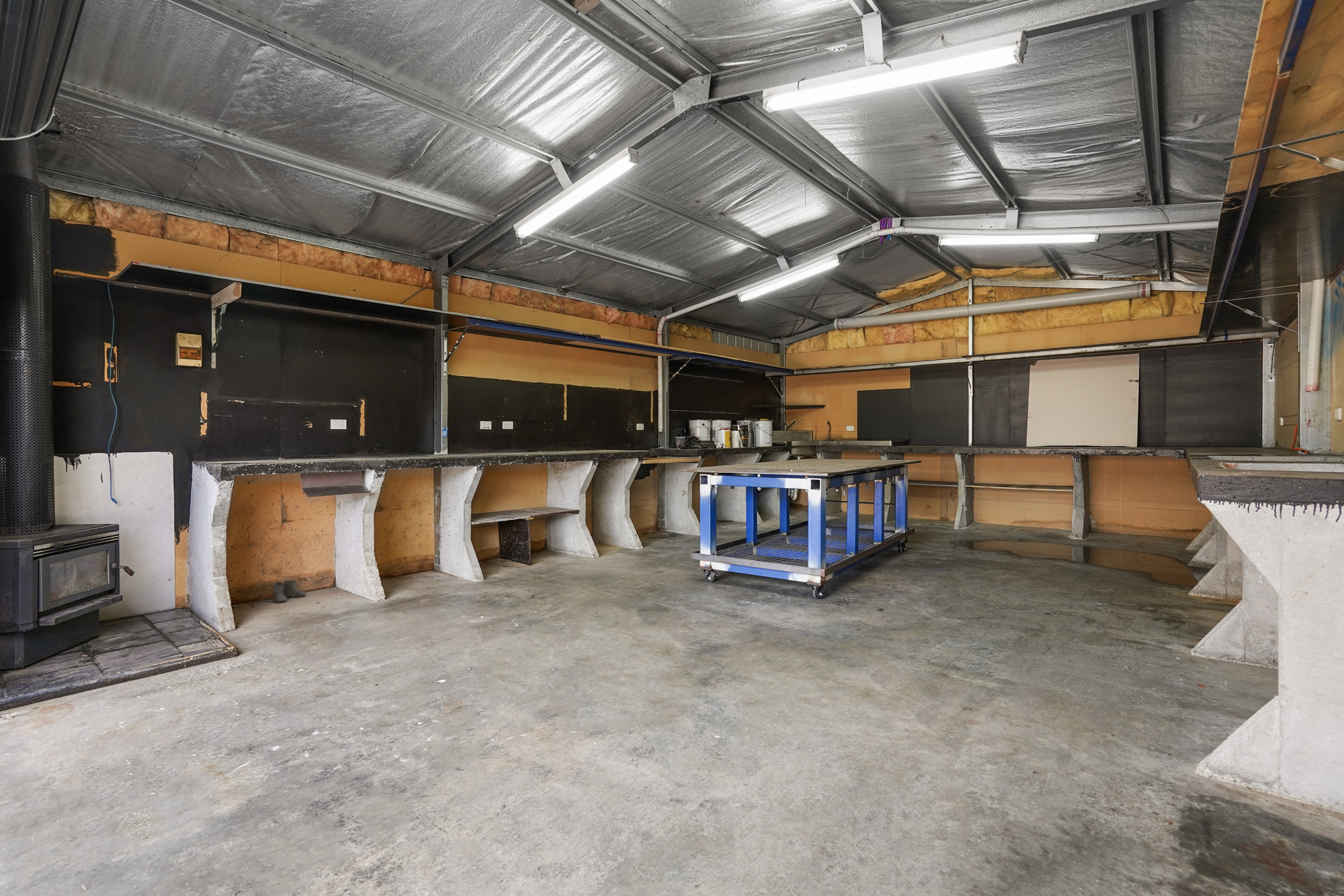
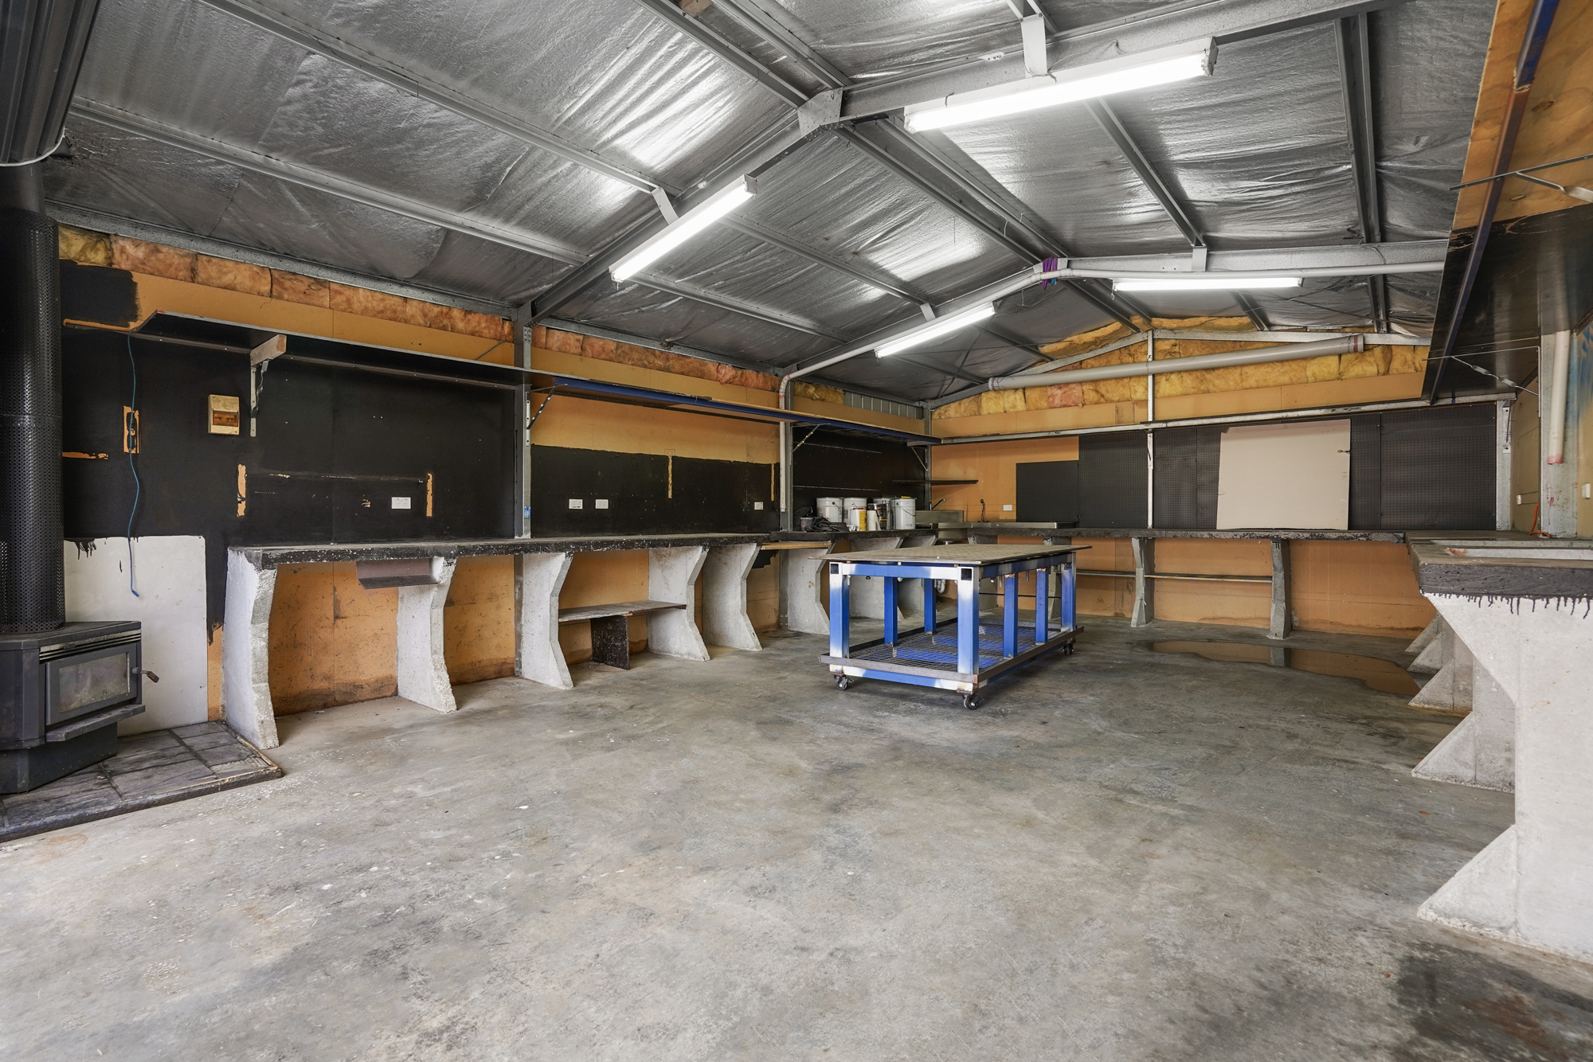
- boots (286, 590)
